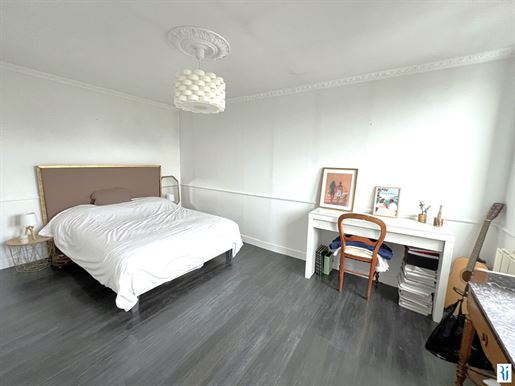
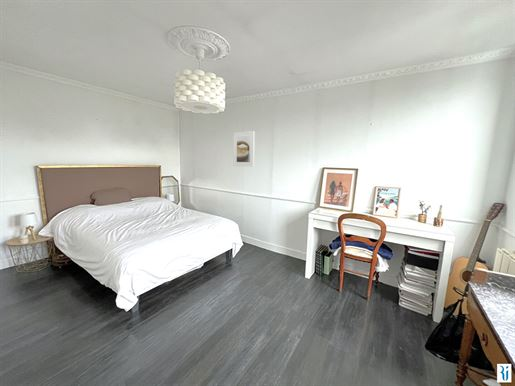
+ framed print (243, 149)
